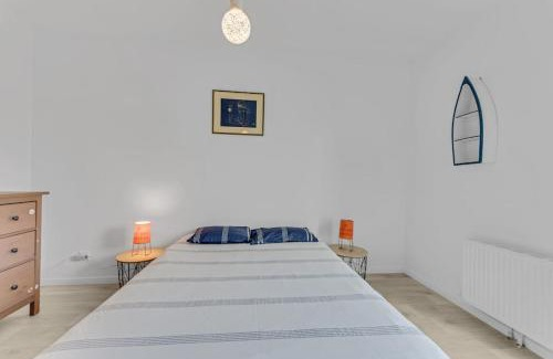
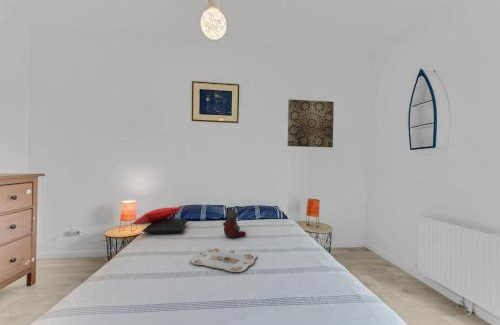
+ wall art (310, 123)
+ stuffed bear (234, 221)
+ cushion (159, 218)
+ serving tray (224, 258)
